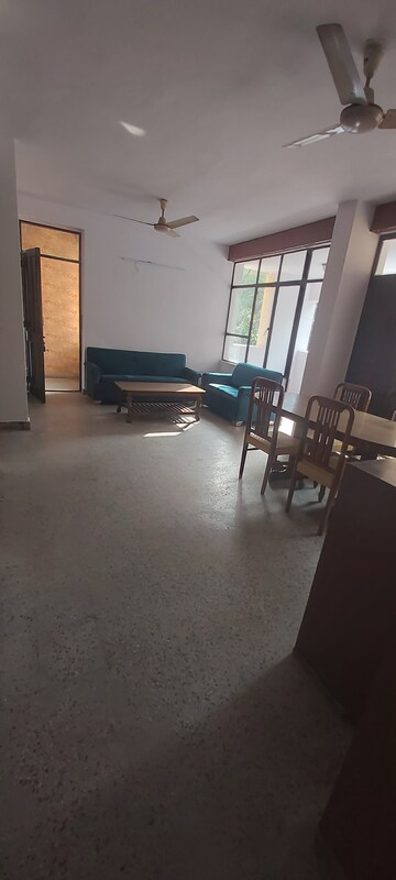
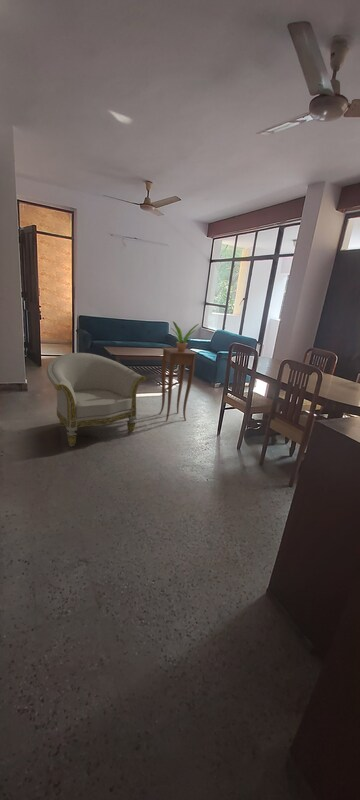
+ potted plant (181, 336)
+ side table (179, 384)
+ armchair (91, 394)
